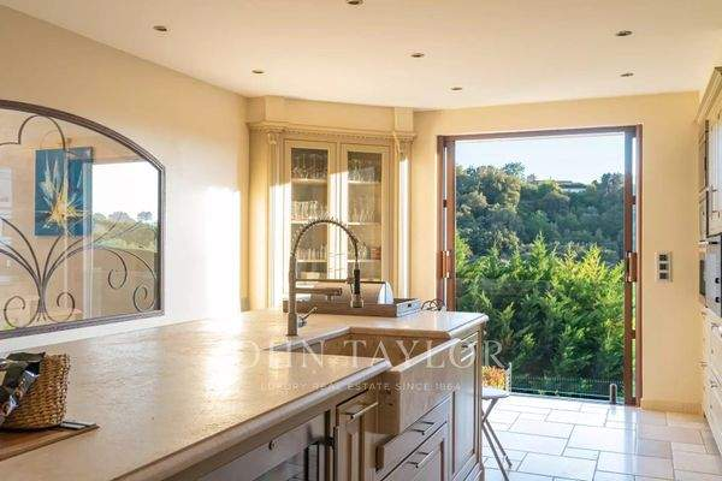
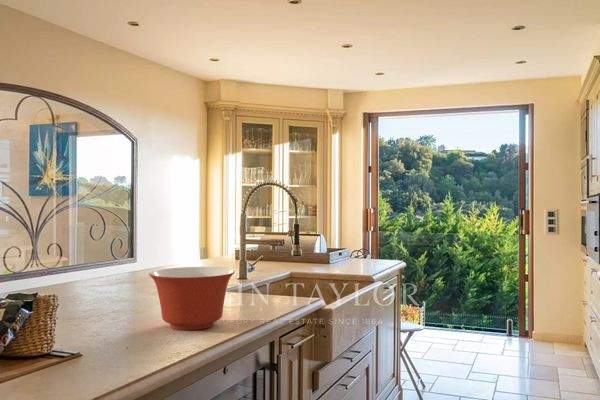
+ mixing bowl (192, 298)
